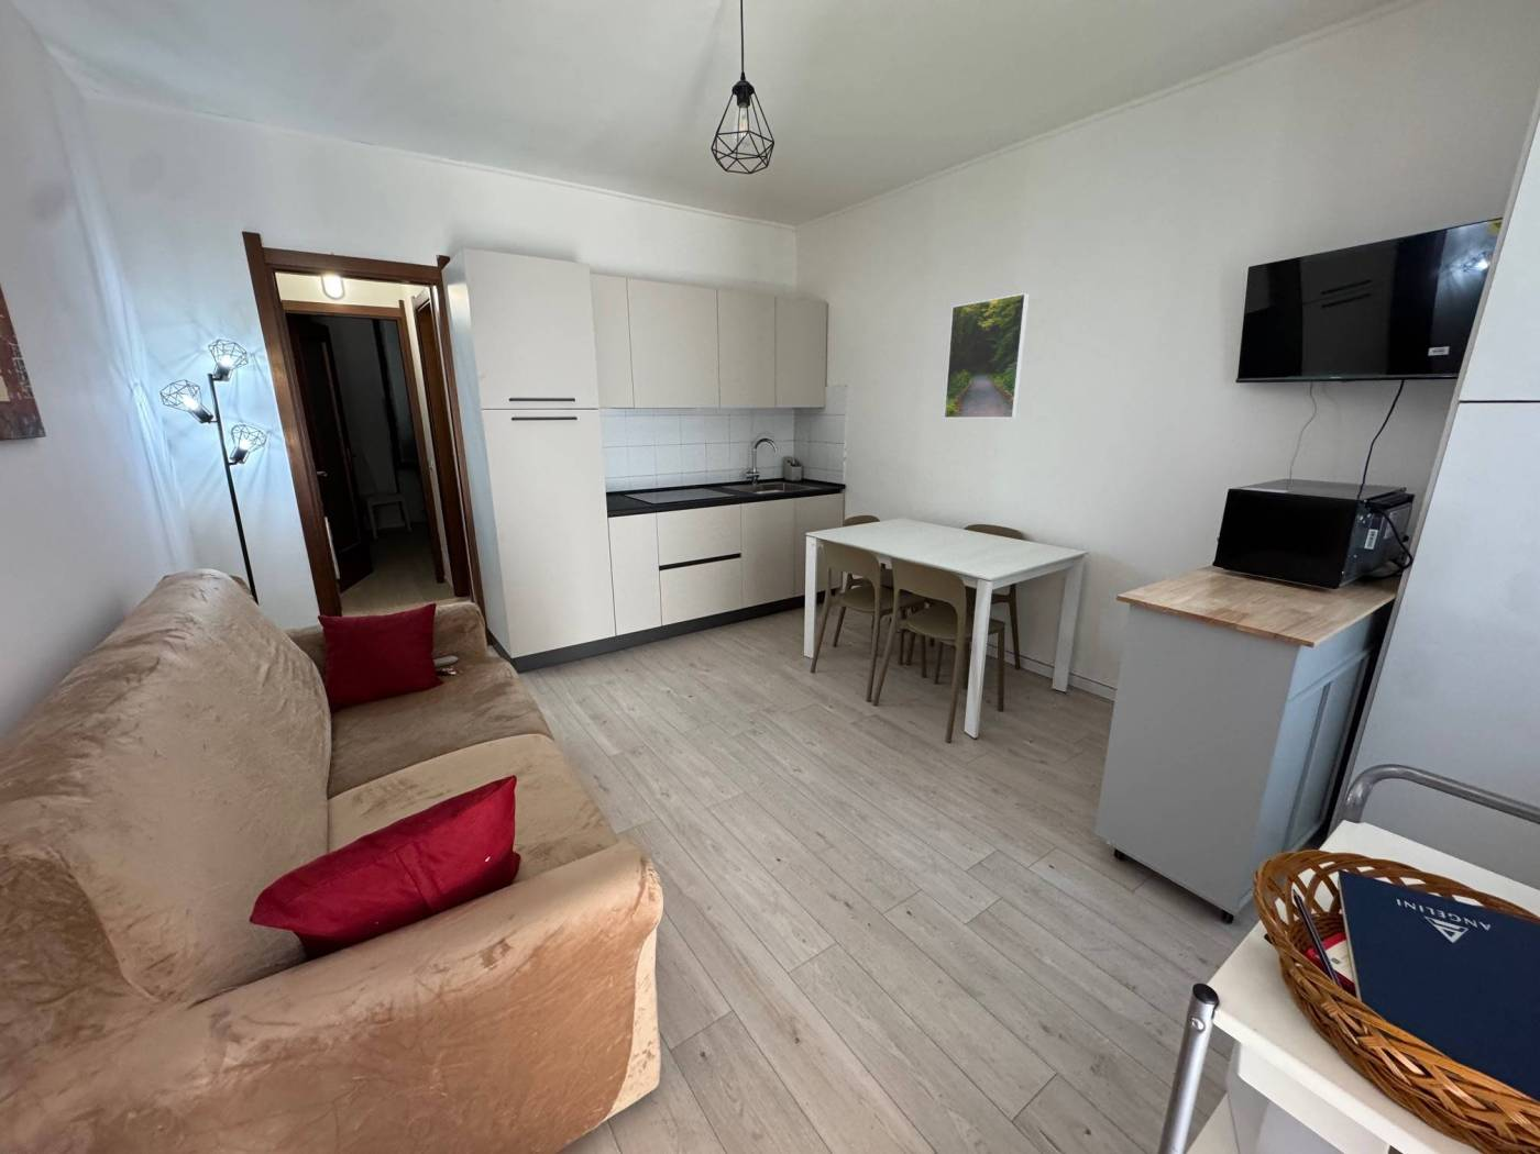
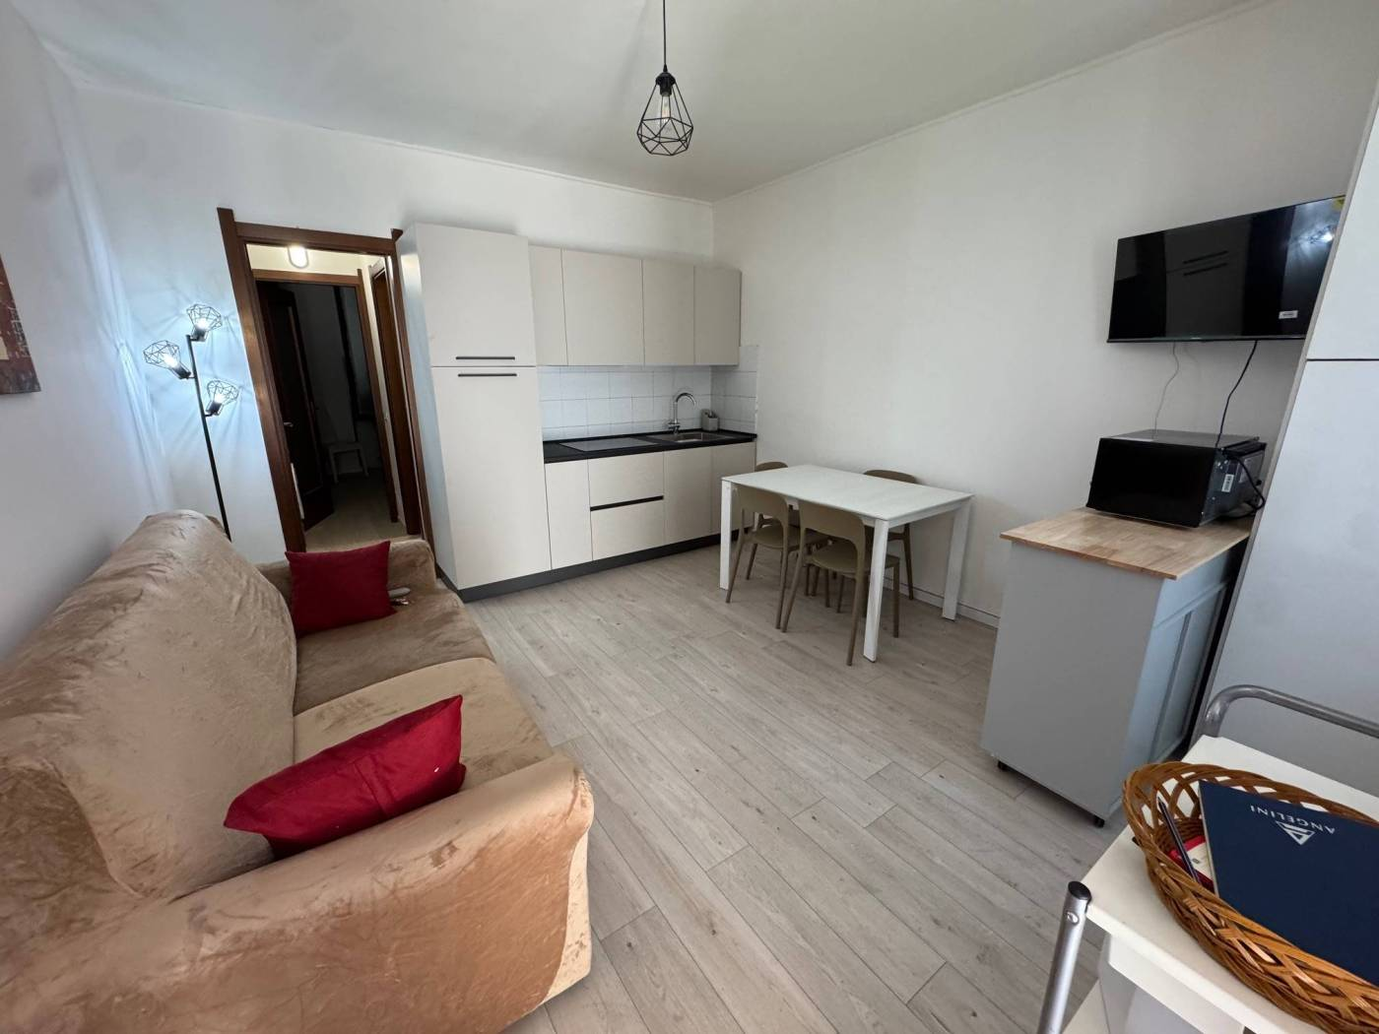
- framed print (982, 360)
